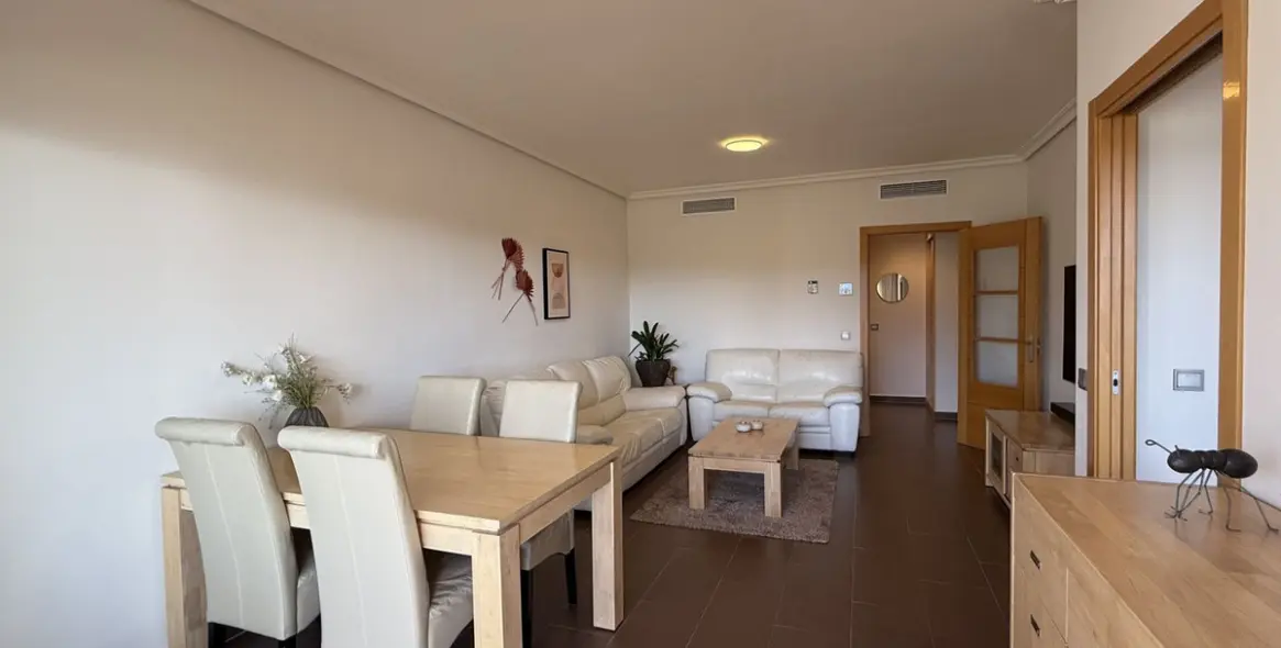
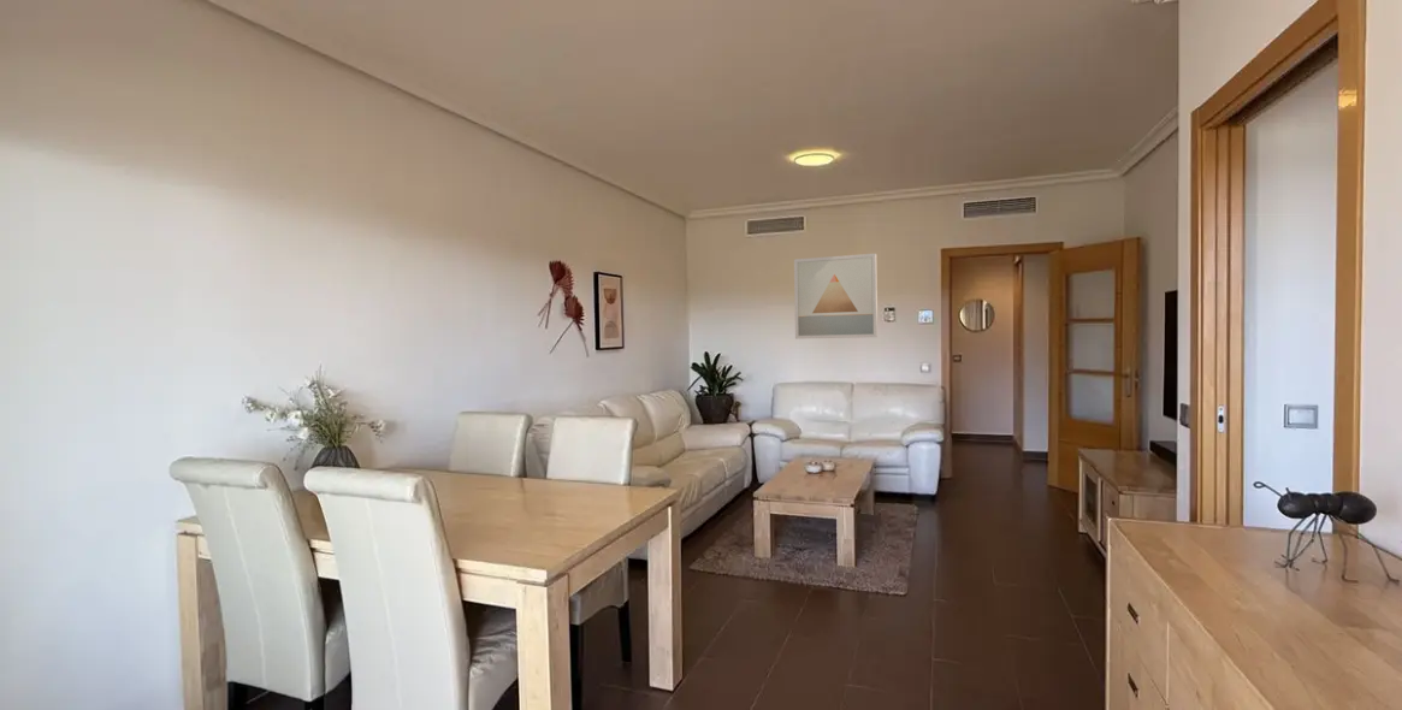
+ wall art (834, 297)
